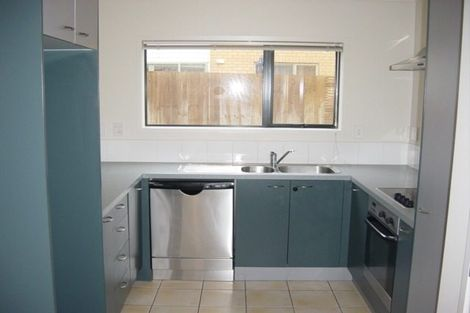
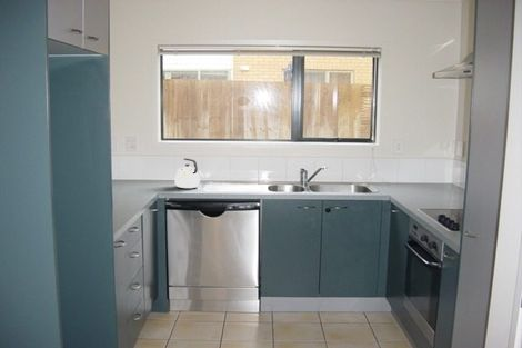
+ kettle (187, 172)
